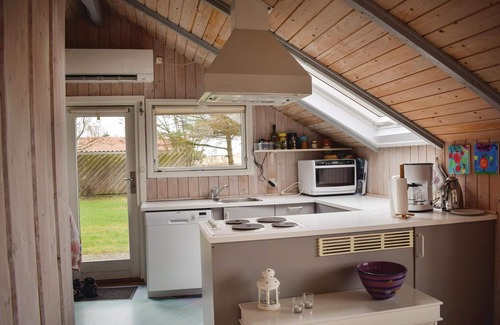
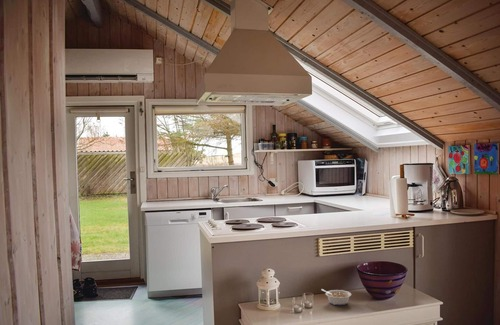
+ legume (337, 297)
